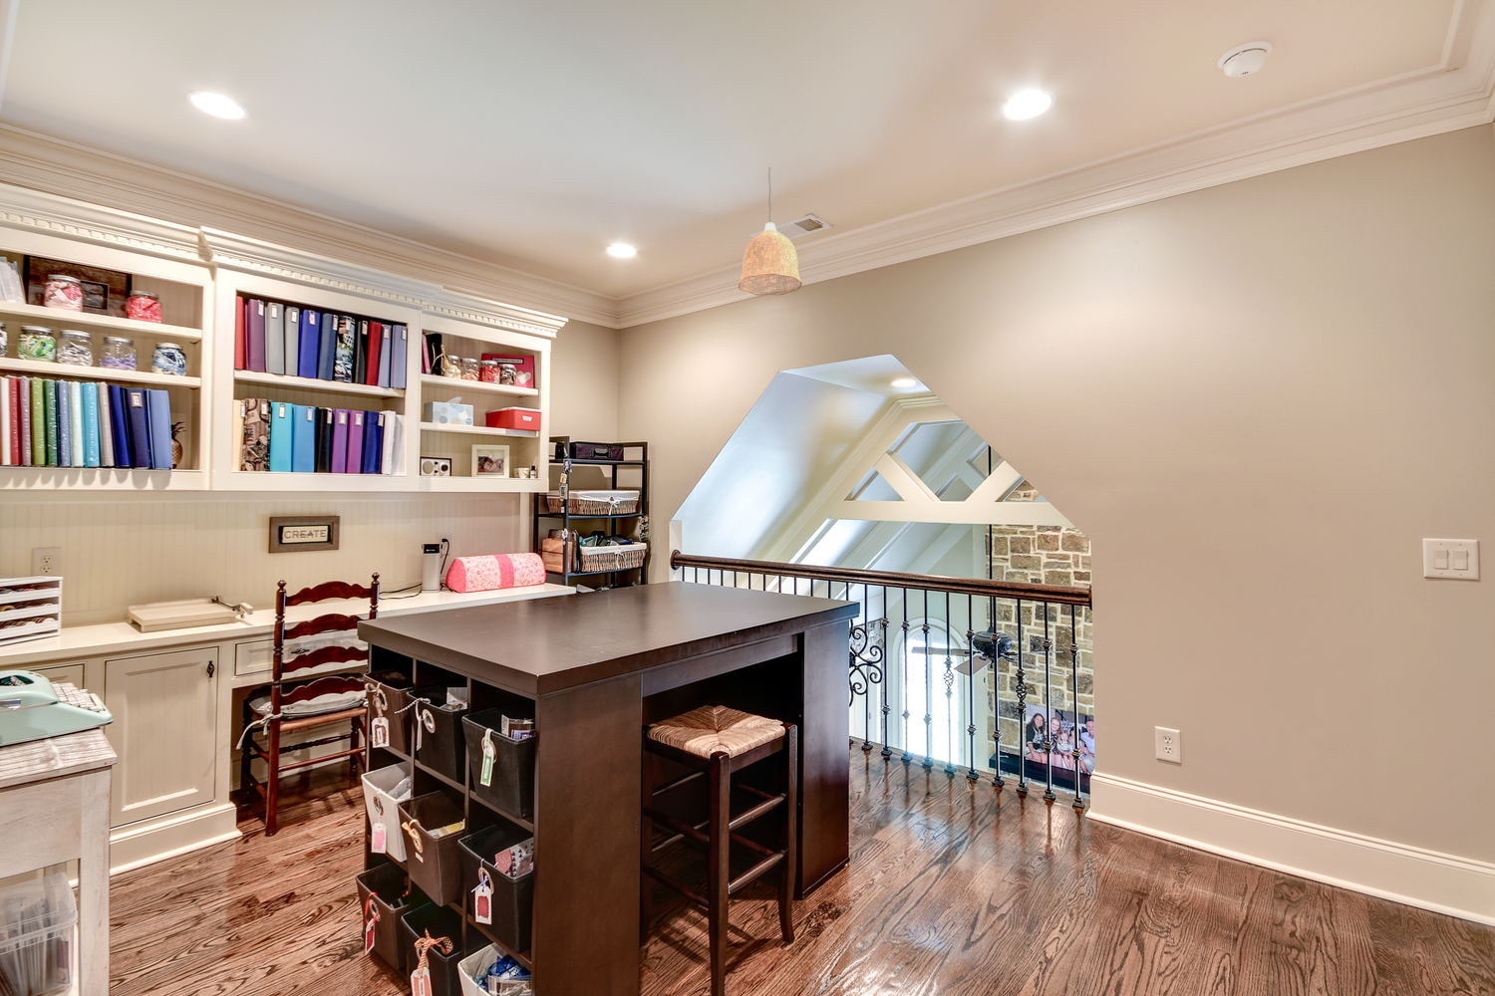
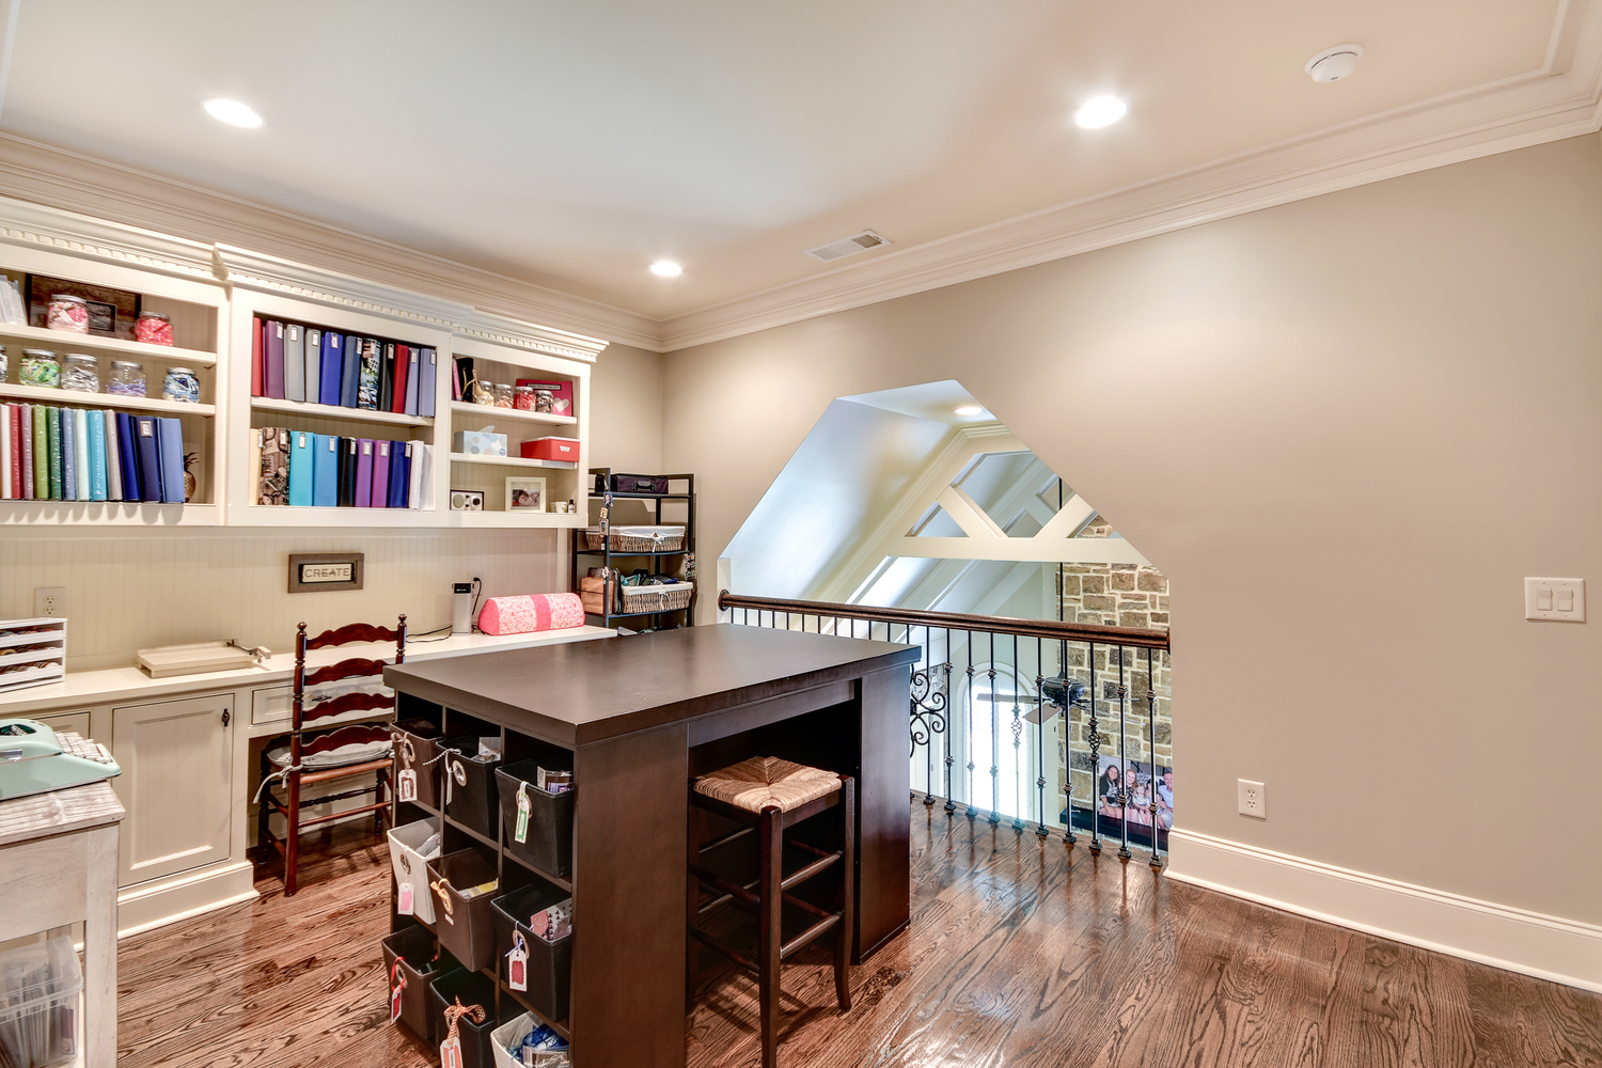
- pendant lamp (770, 226)
